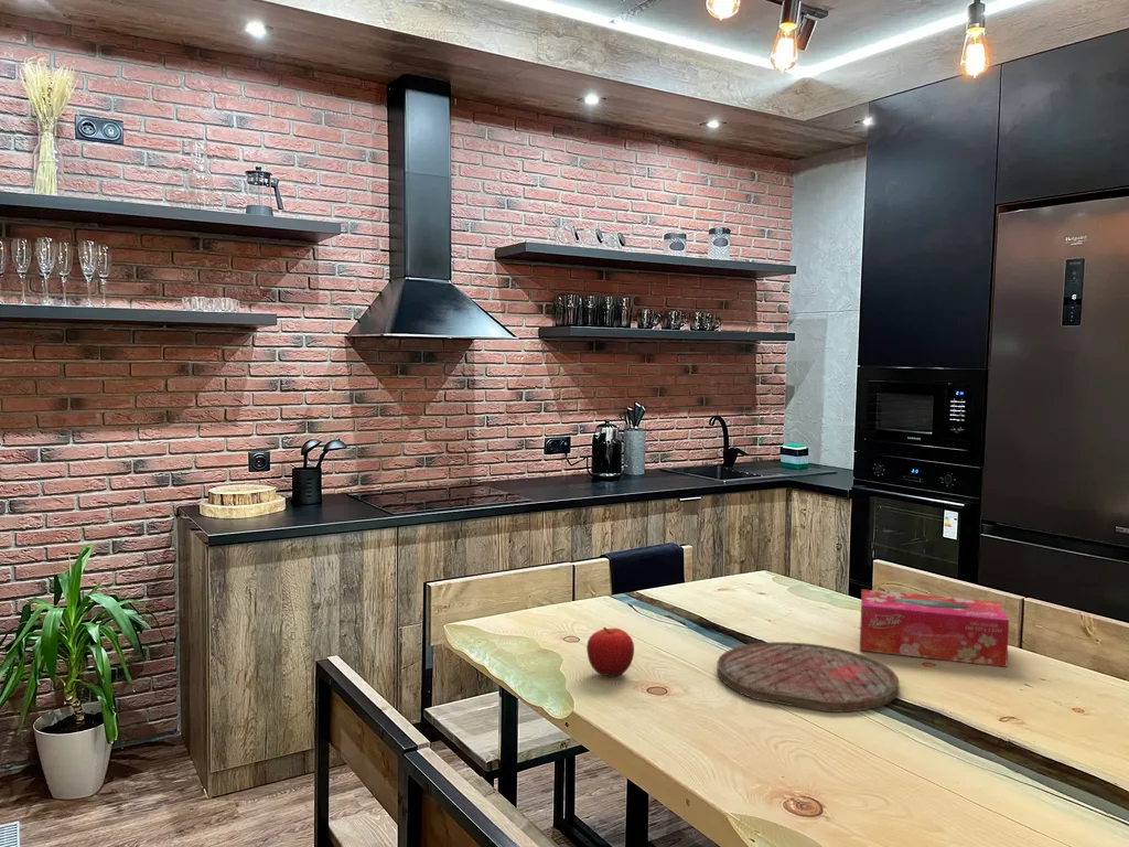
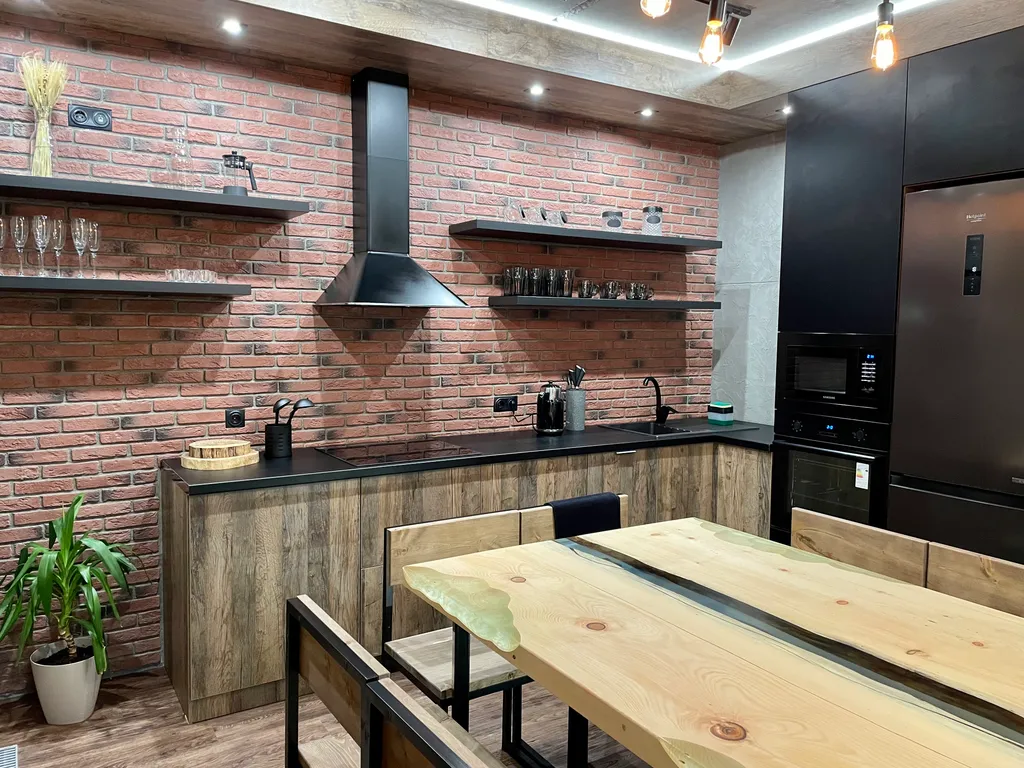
- cutting board (805, 673)
- tissue box (929, 625)
- fruit (610, 650)
